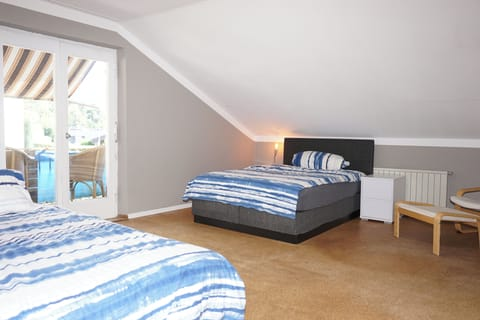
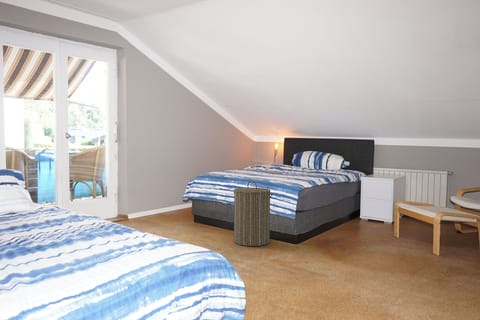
+ laundry hamper (252, 211)
